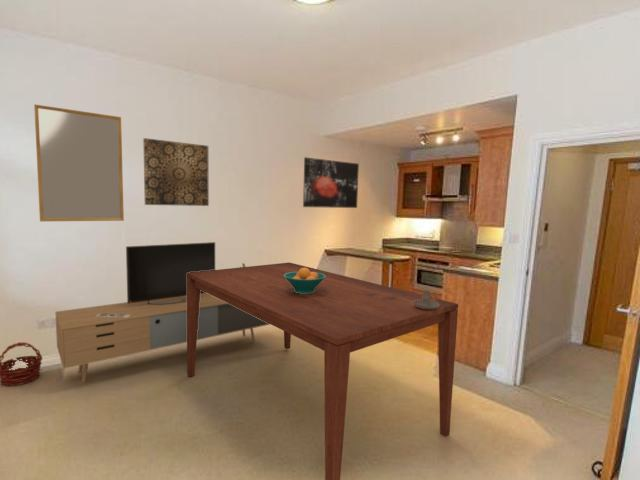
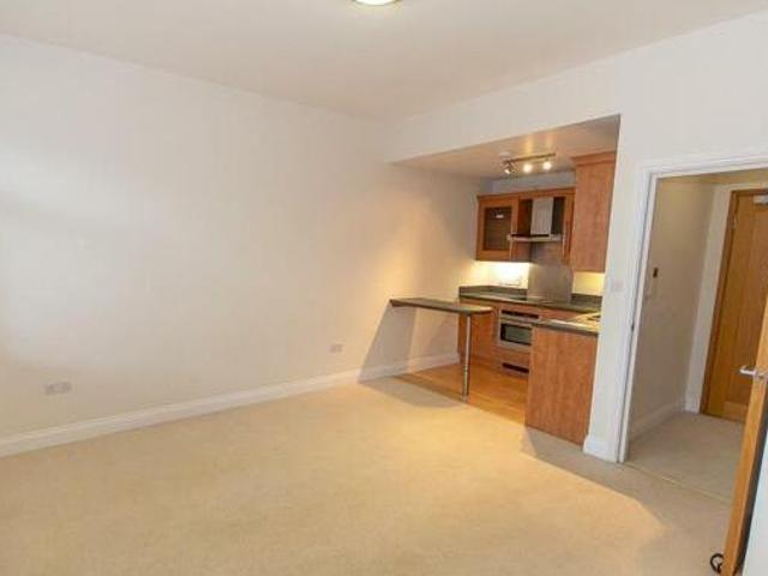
- dining table (305, 341)
- candle holder (427, 298)
- home mirror (82, 167)
- wall art (177, 174)
- fruit bowl (304, 279)
- basket (20, 360)
- wall art (332, 184)
- media console (175, 300)
